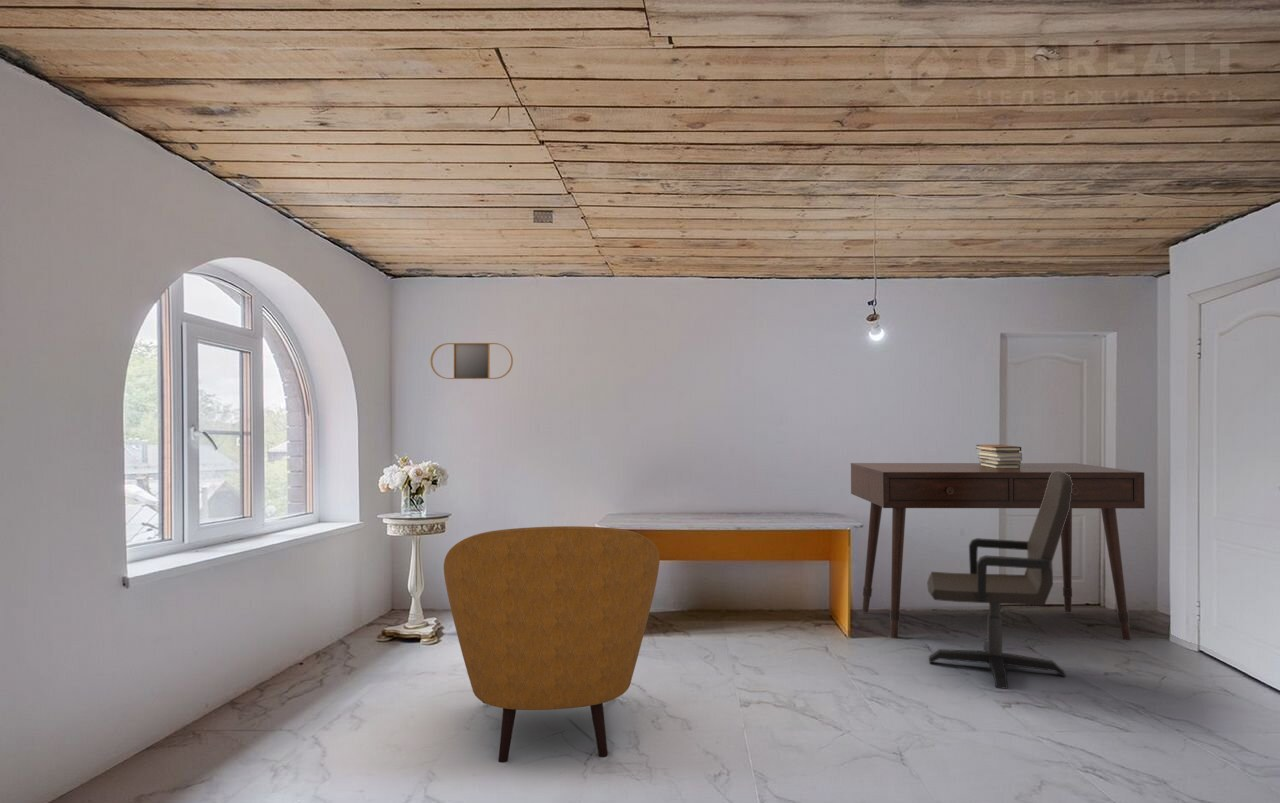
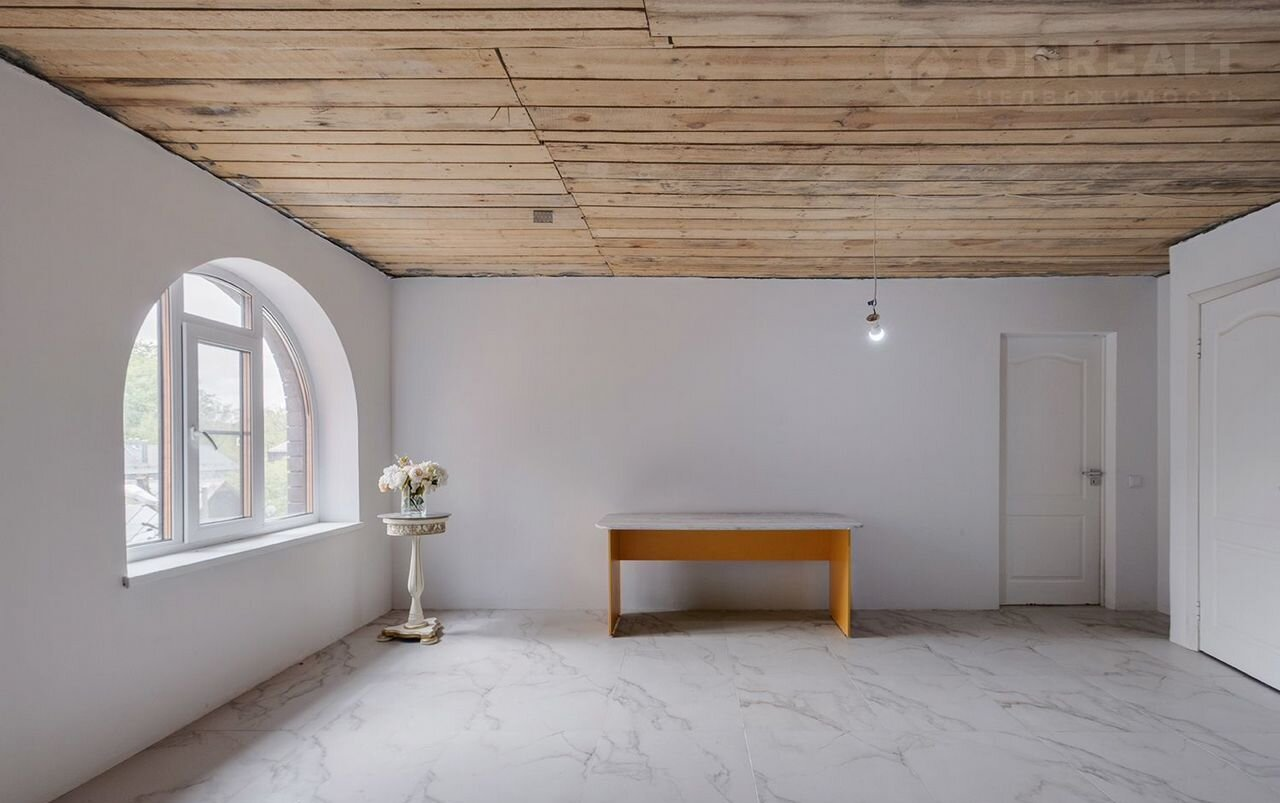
- armchair (552, 623)
- home mirror (471, 361)
- desk (986, 507)
- book stack (998, 456)
- office chair (995, 565)
